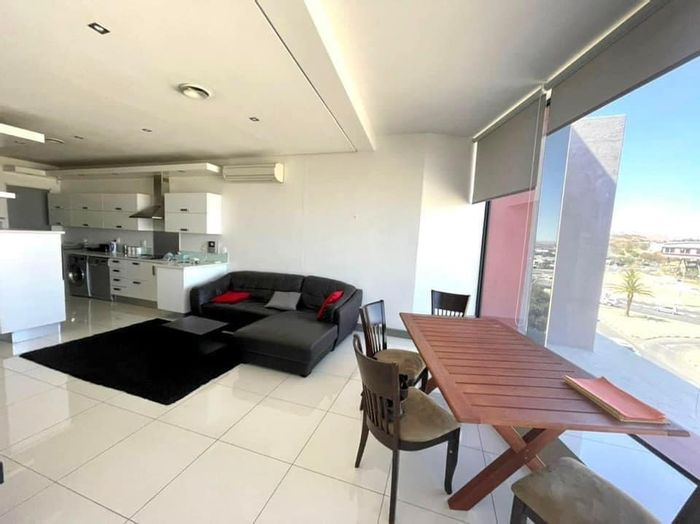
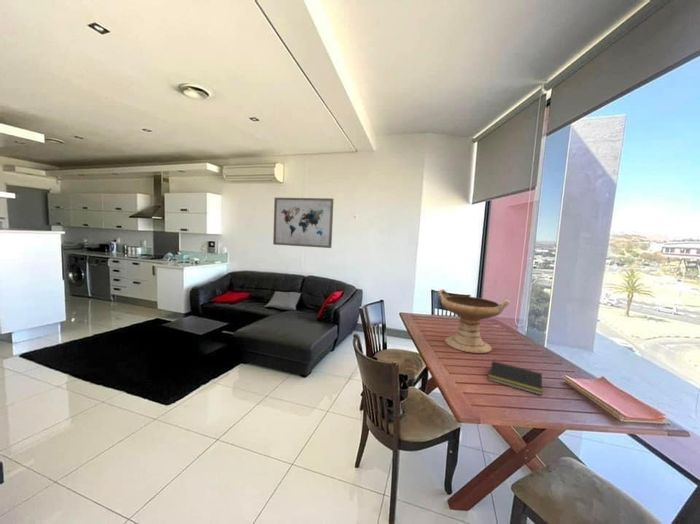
+ decorative bowl (469, 319)
+ notepad (515, 376)
+ wall art (302, 222)
